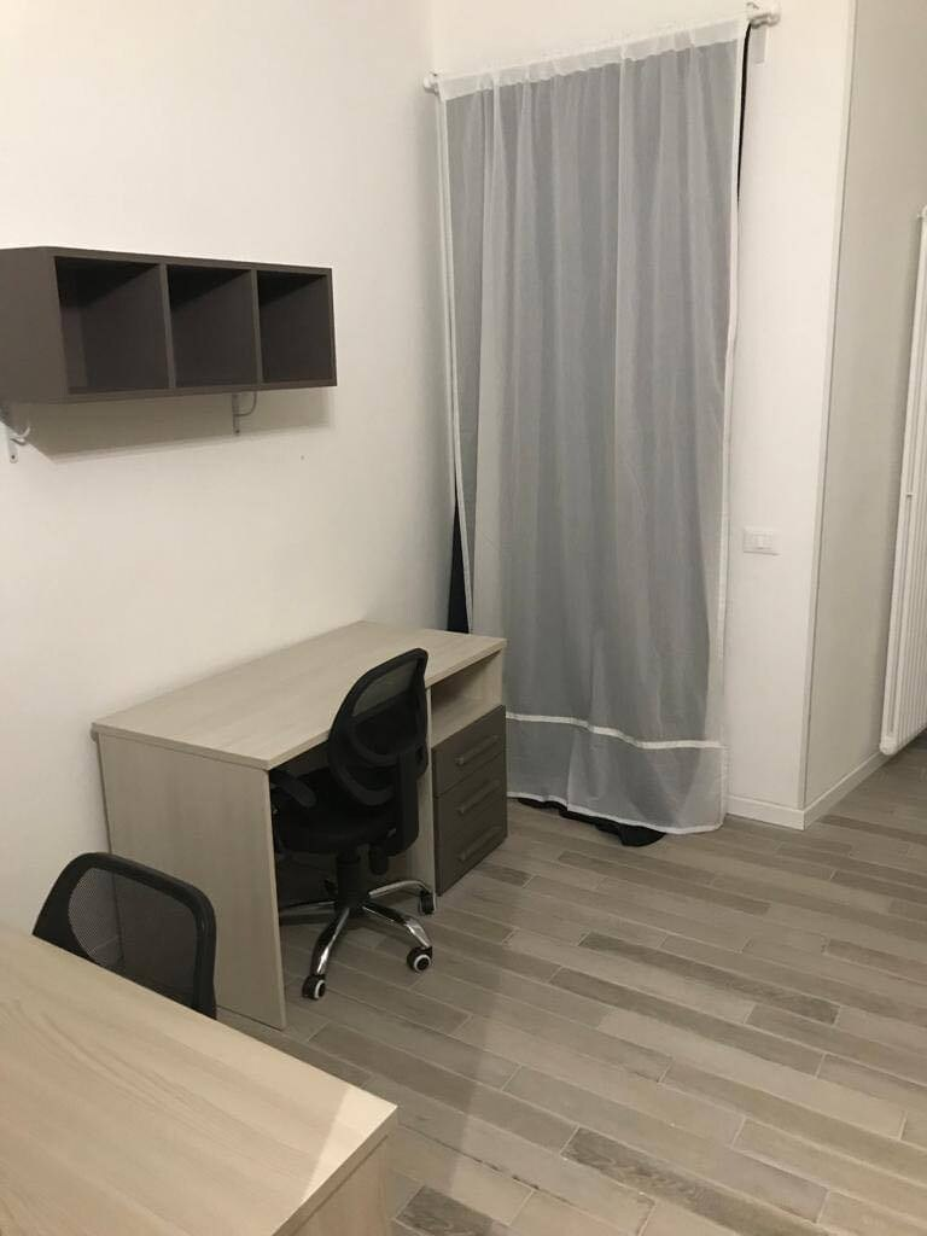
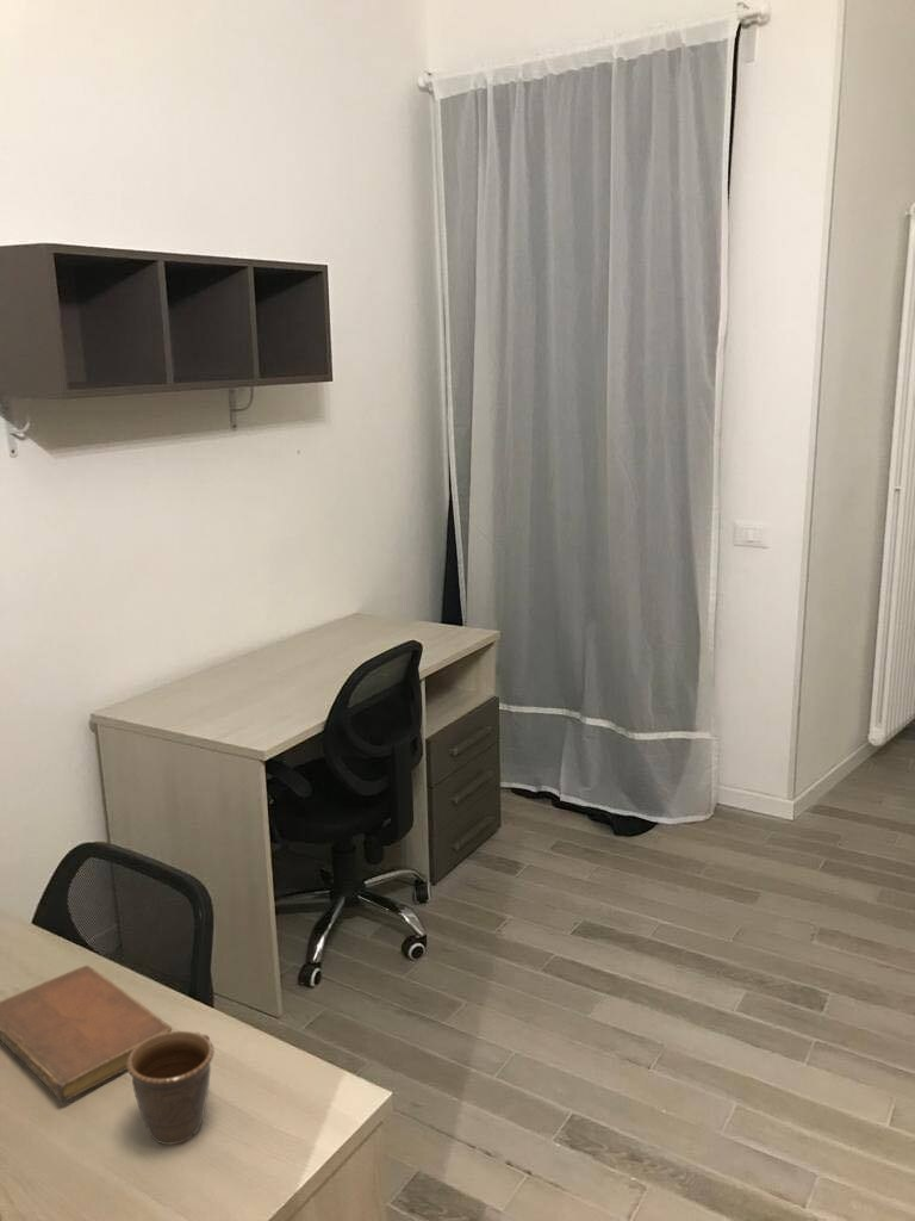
+ notebook (75, 1027)
+ mug (178, 1086)
